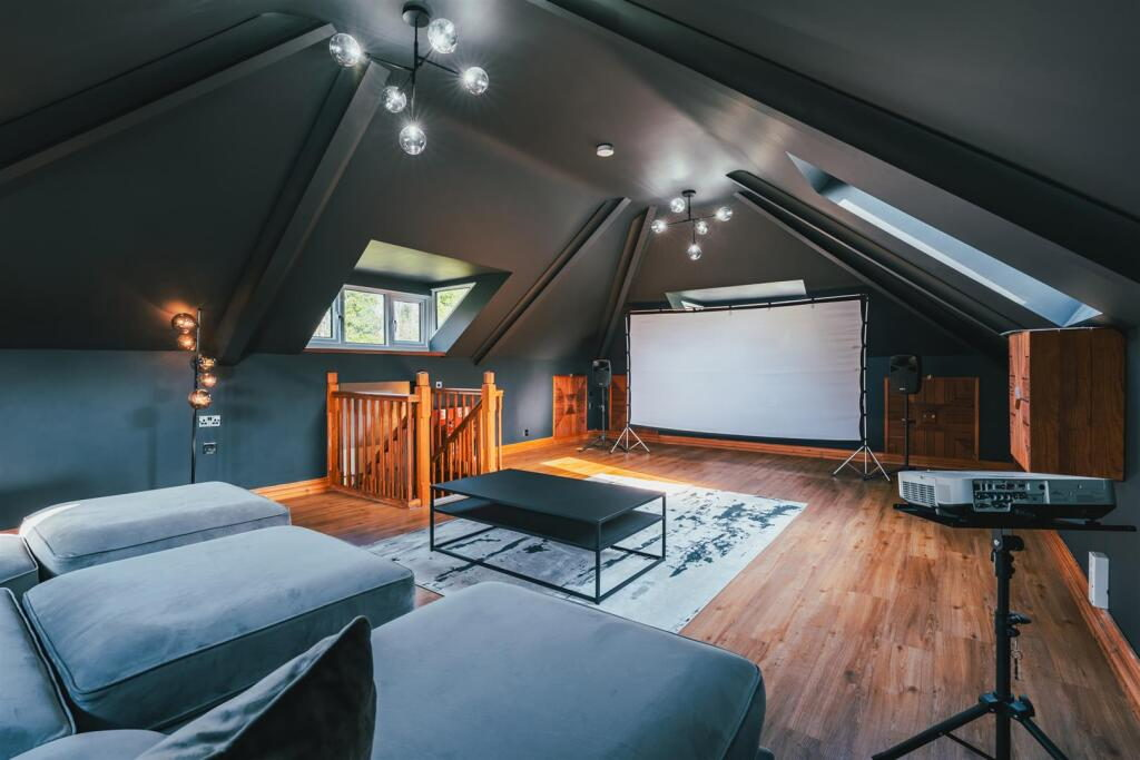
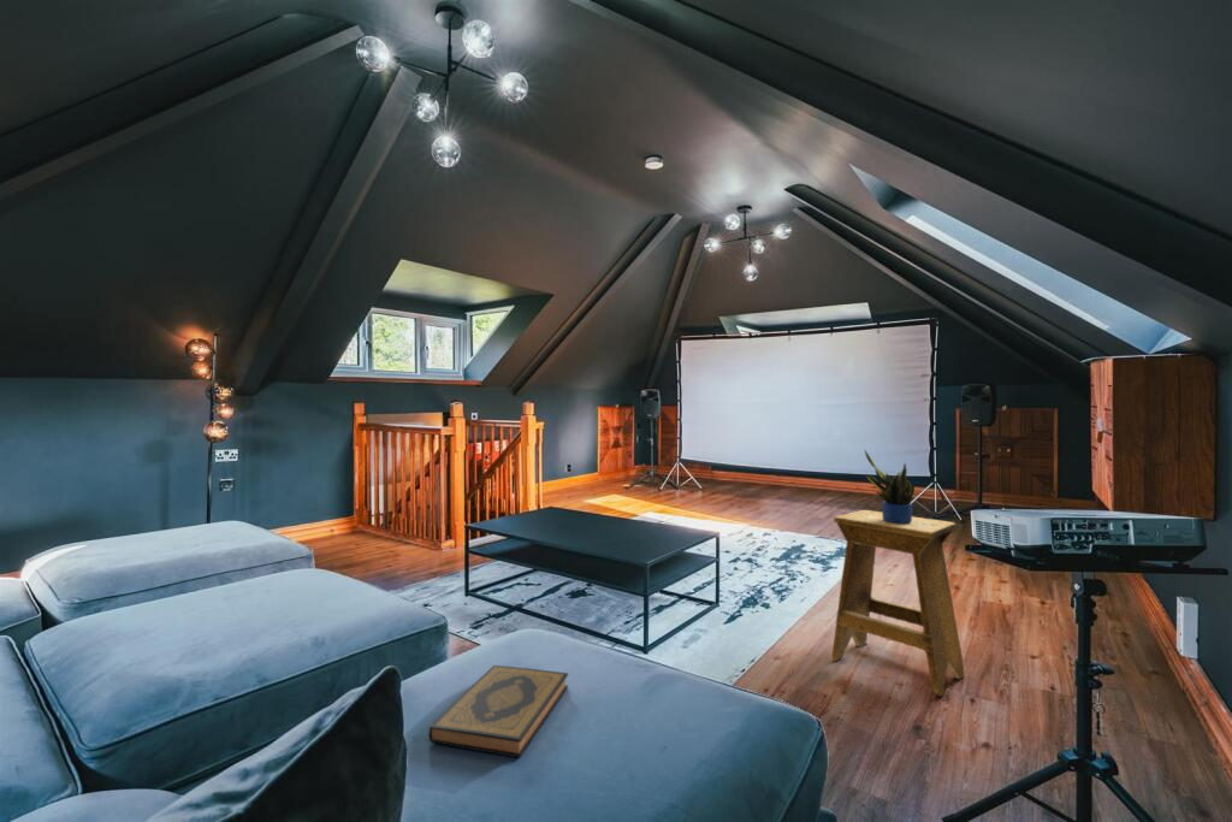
+ stool (892, 603)
+ potted plant (887, 485)
+ hardback book (504, 704)
